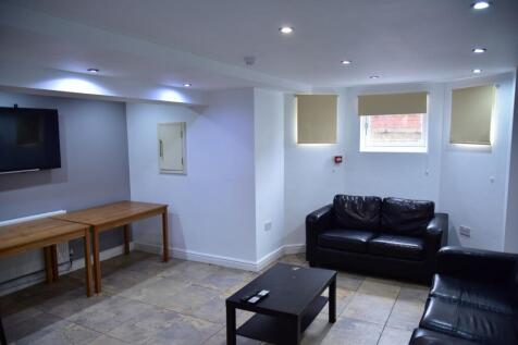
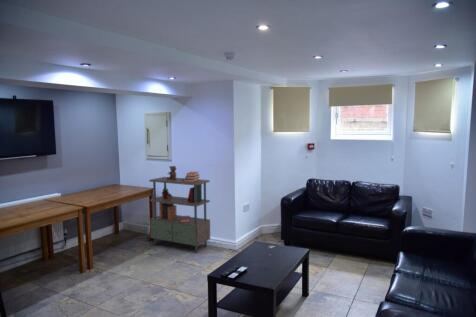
+ shelving unit (179, 204)
